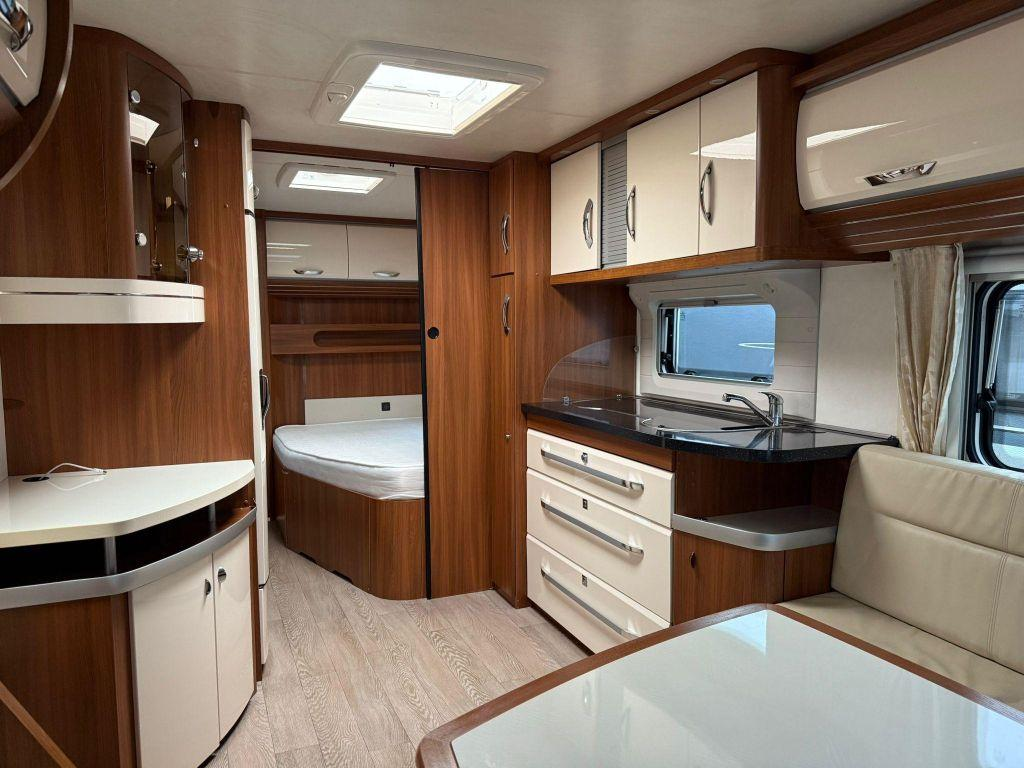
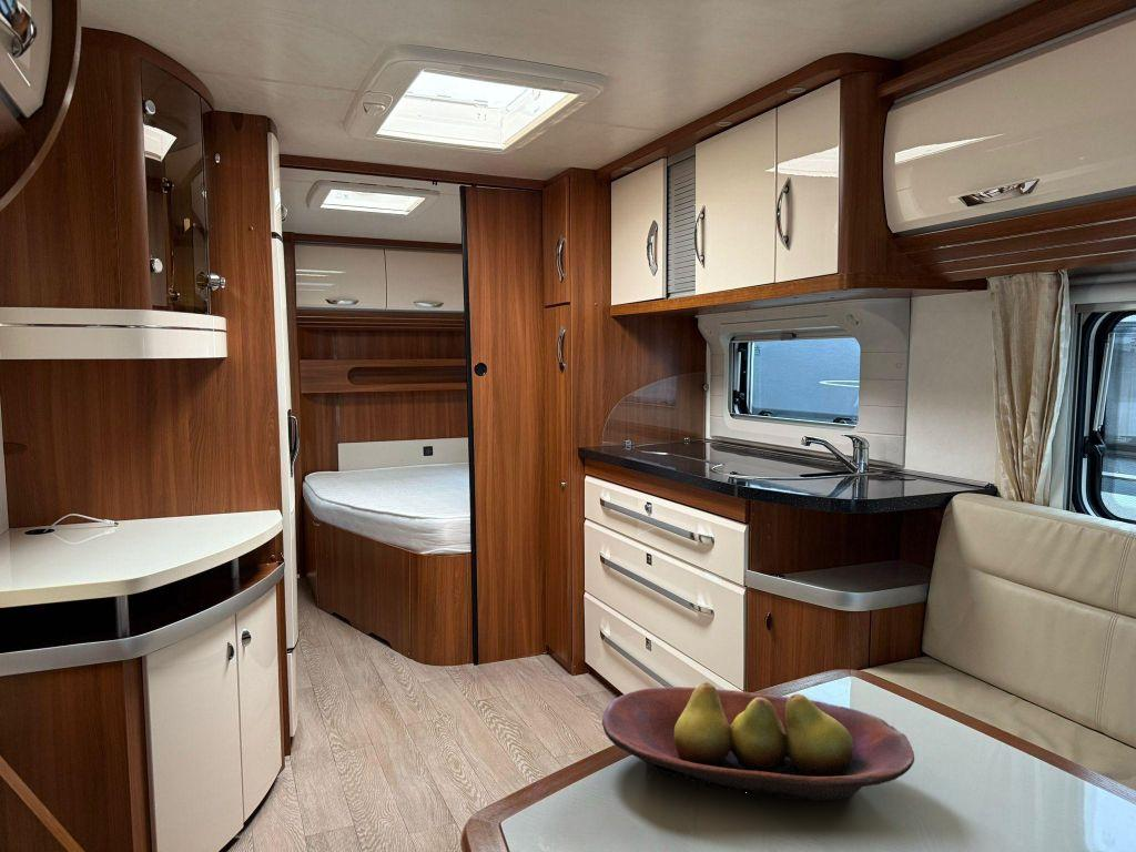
+ fruit bowl (749, 731)
